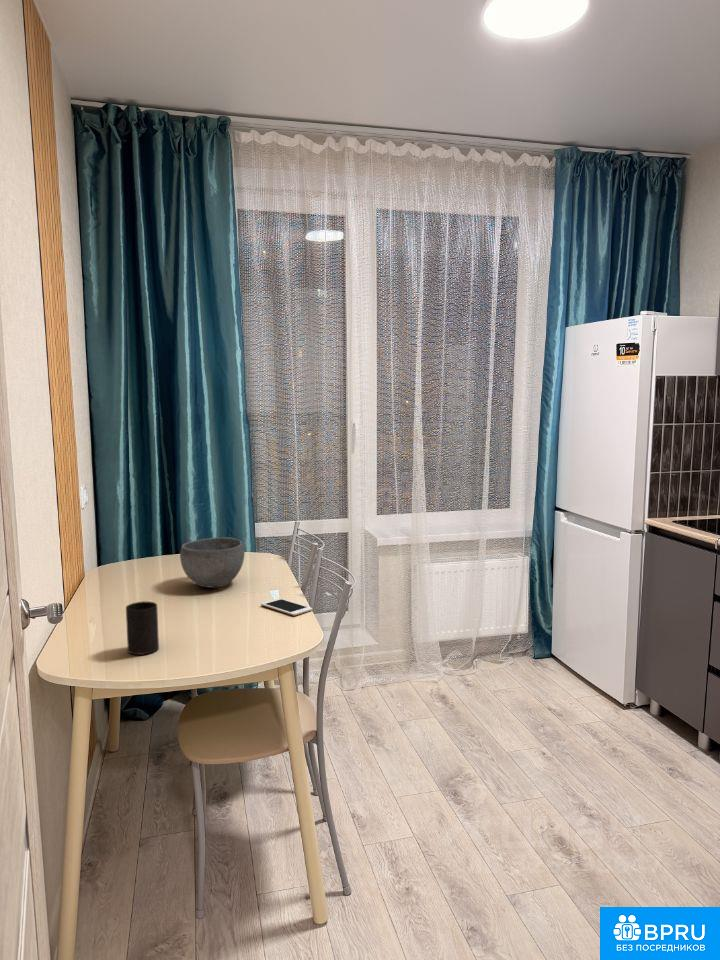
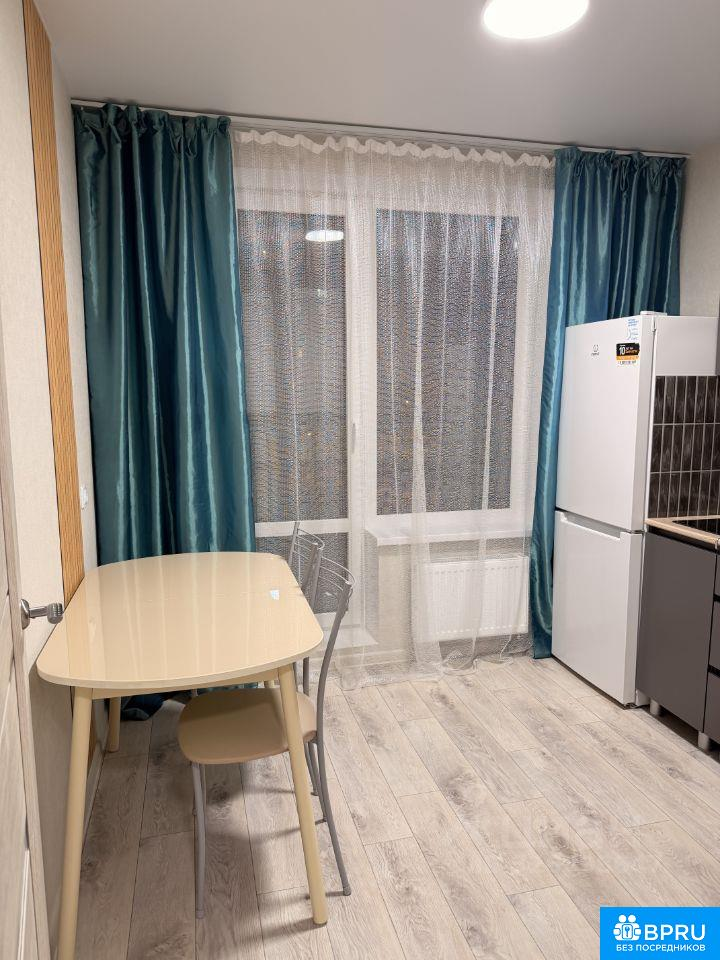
- bowl (212, 564)
- cup (142, 627)
- cell phone (286, 606)
